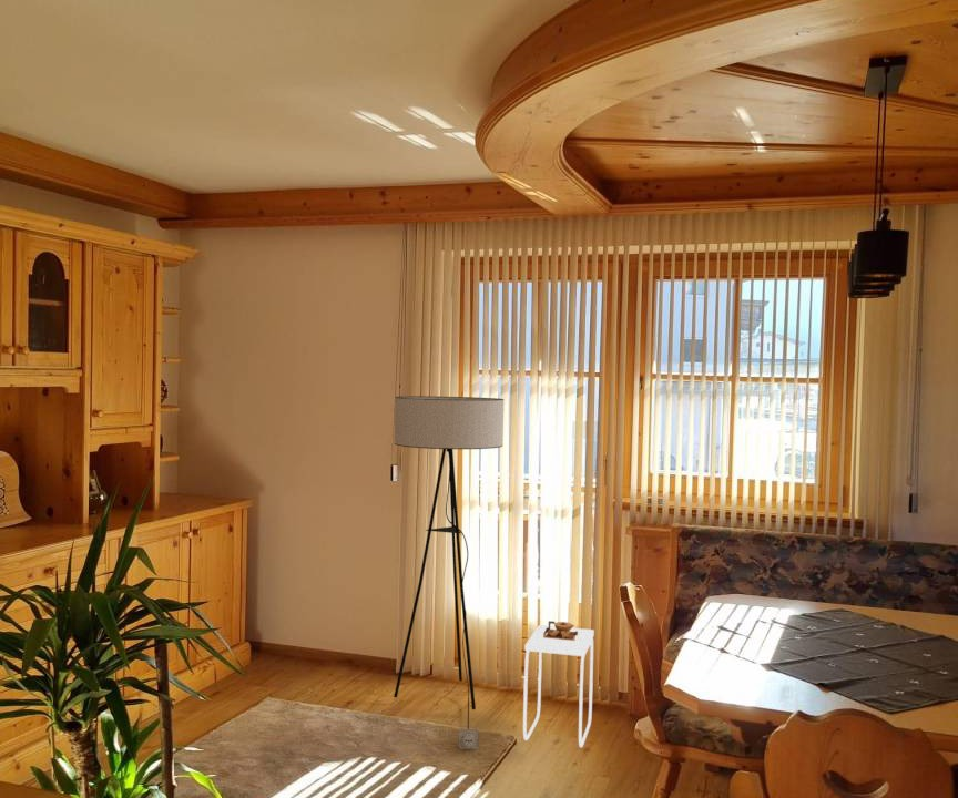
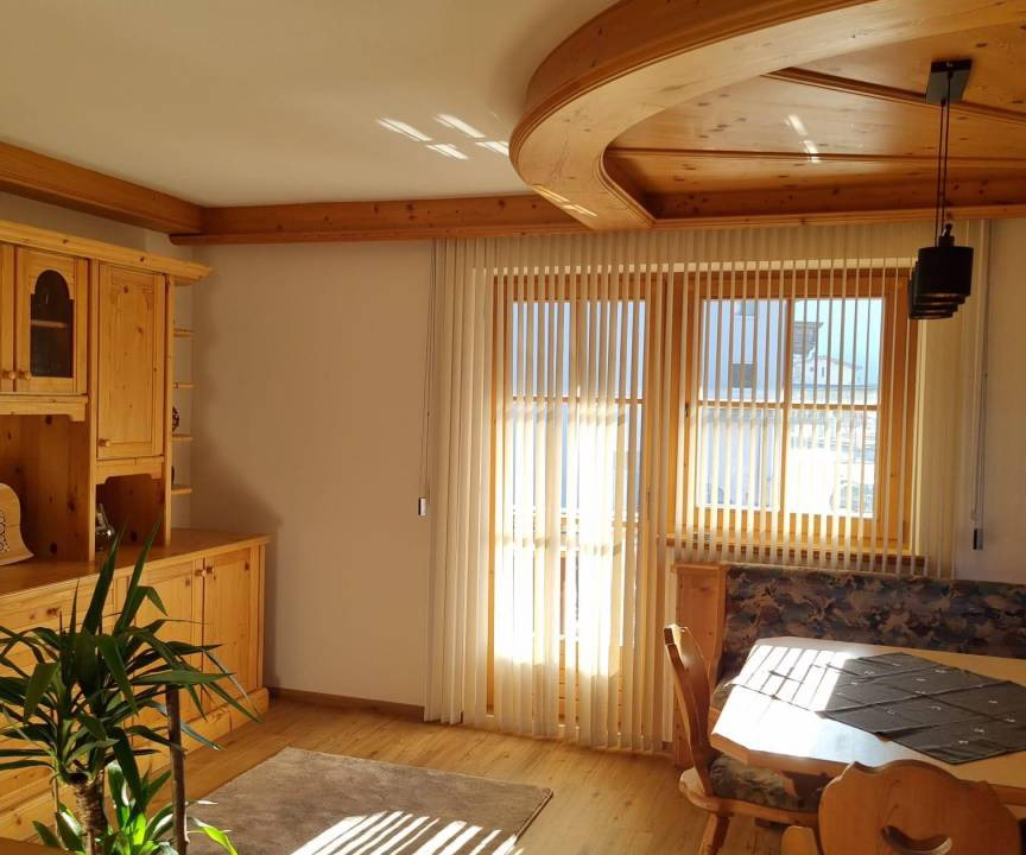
- floor lamp (452, 556)
- side table (540, 678)
